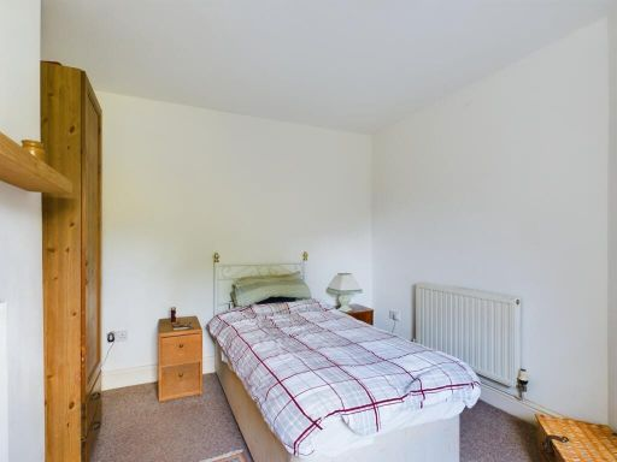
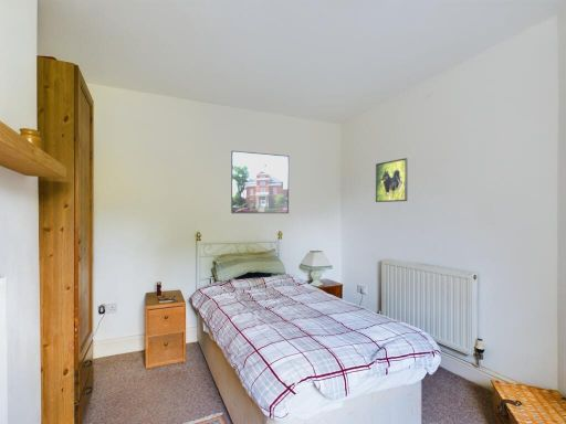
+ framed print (390, 181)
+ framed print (261, 183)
